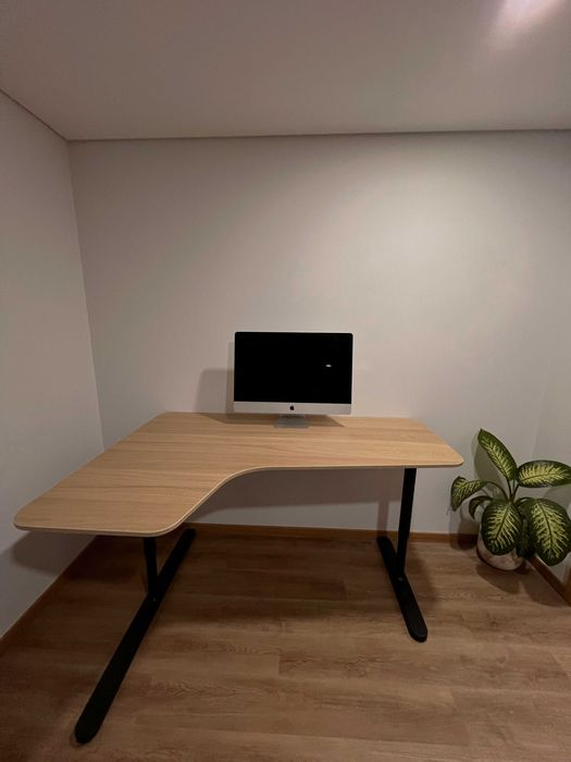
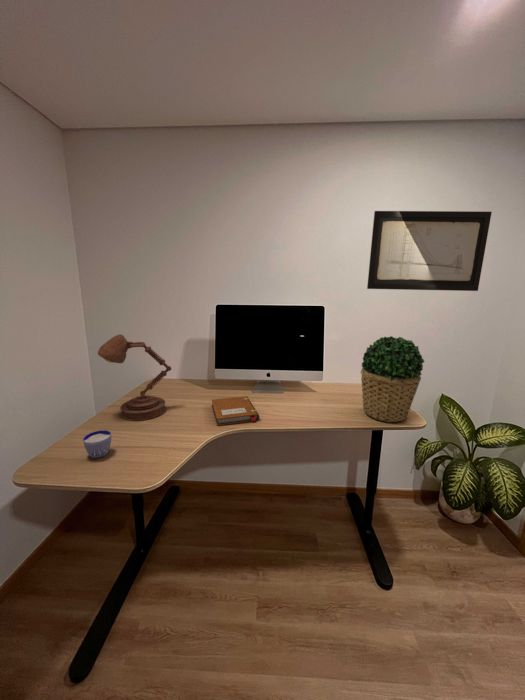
+ cup (98, 443)
+ notebook (234, 409)
+ potted plant (390, 376)
+ desk lamp (147, 384)
+ wall art (426, 251)
